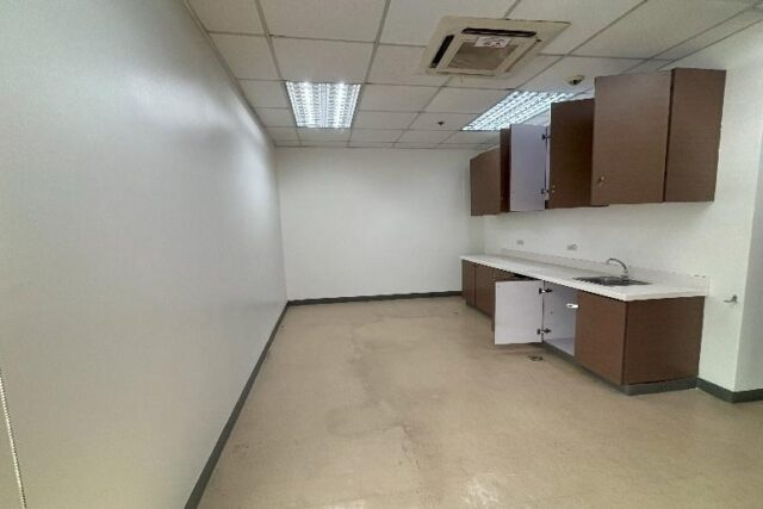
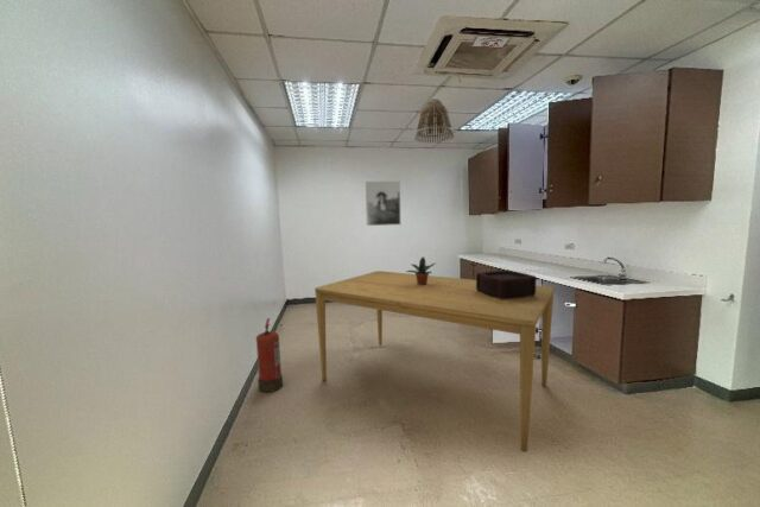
+ decorative container (505, 283)
+ potted plant (422, 271)
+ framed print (382, 203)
+ dining table (430, 318)
+ fire extinguisher (268, 354)
+ lamp shade (435, 119)
